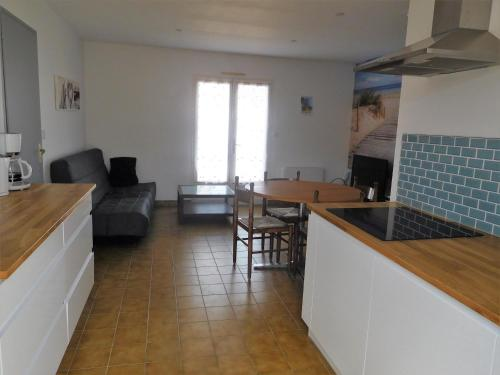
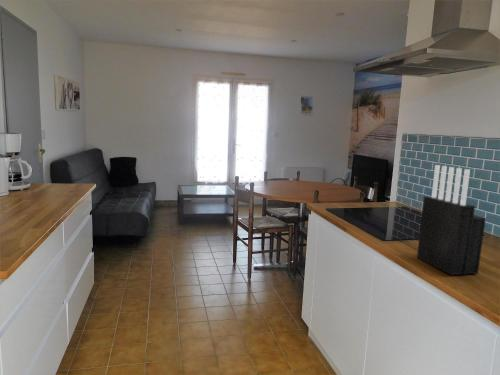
+ knife block (454, 217)
